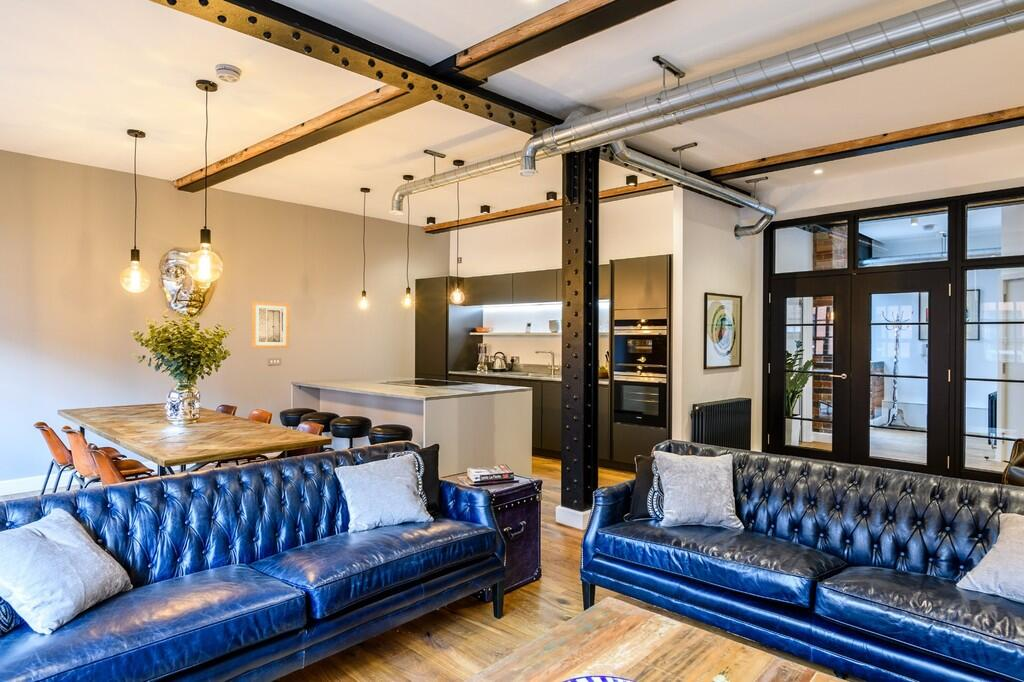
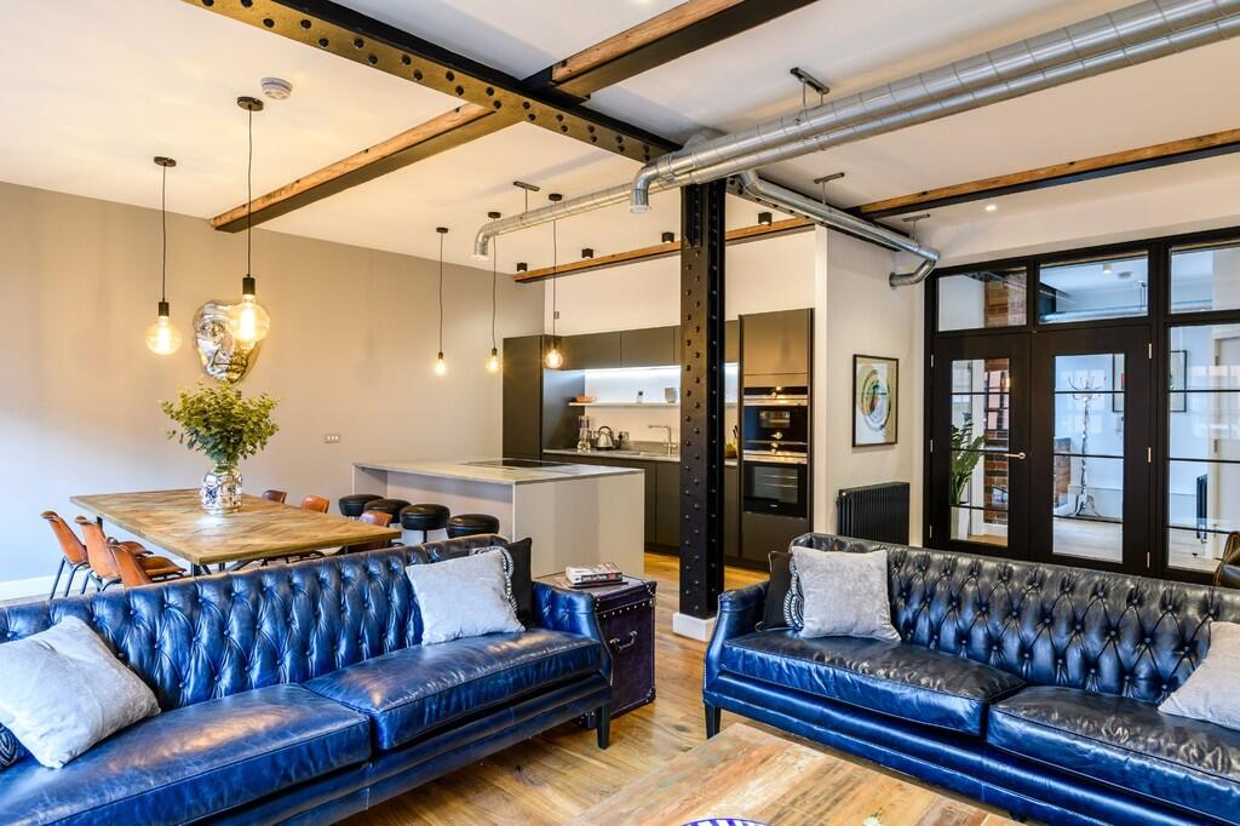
- wall art (270, 325)
